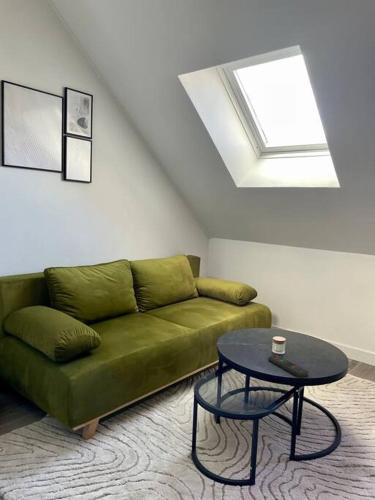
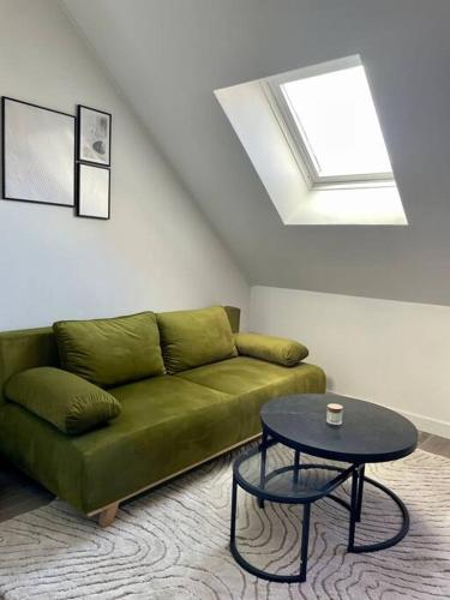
- remote control (287, 365)
